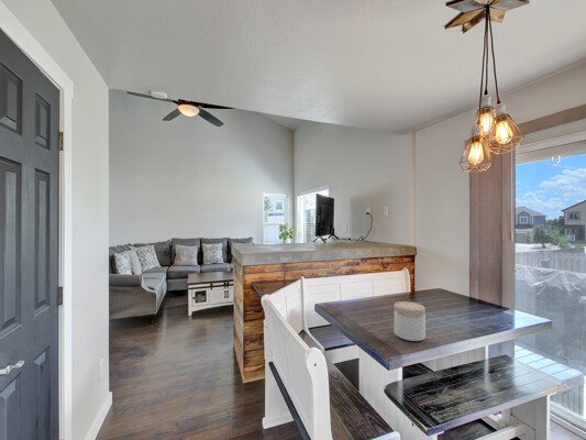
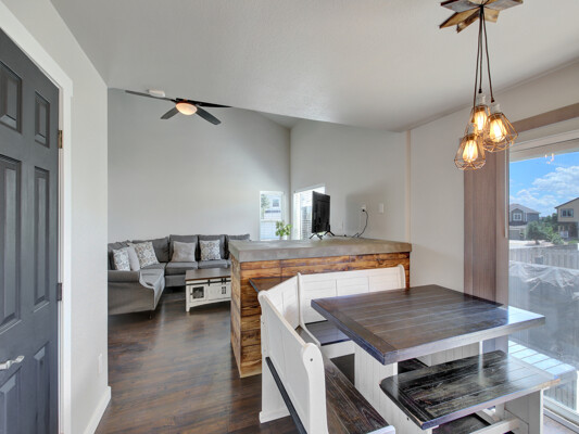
- jar (409, 320)
